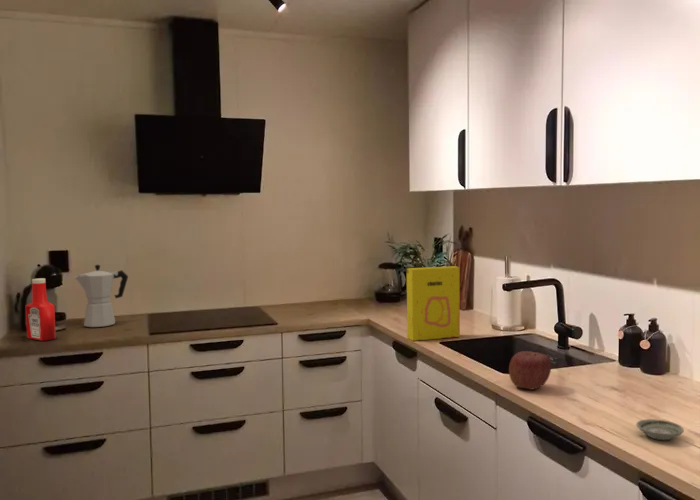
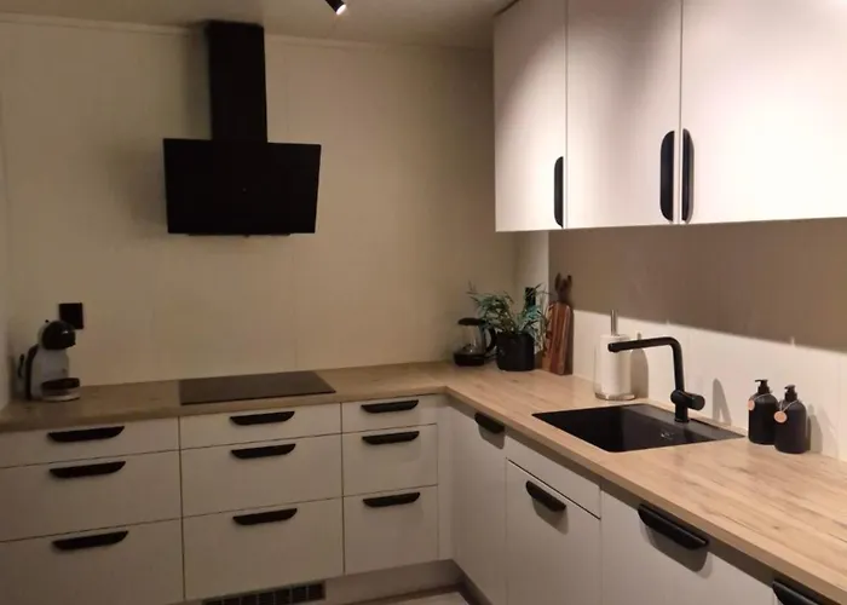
- soap bottle (40, 308)
- cereal box (433, 302)
- saucer (659, 431)
- moka pot (102, 294)
- apple (529, 370)
